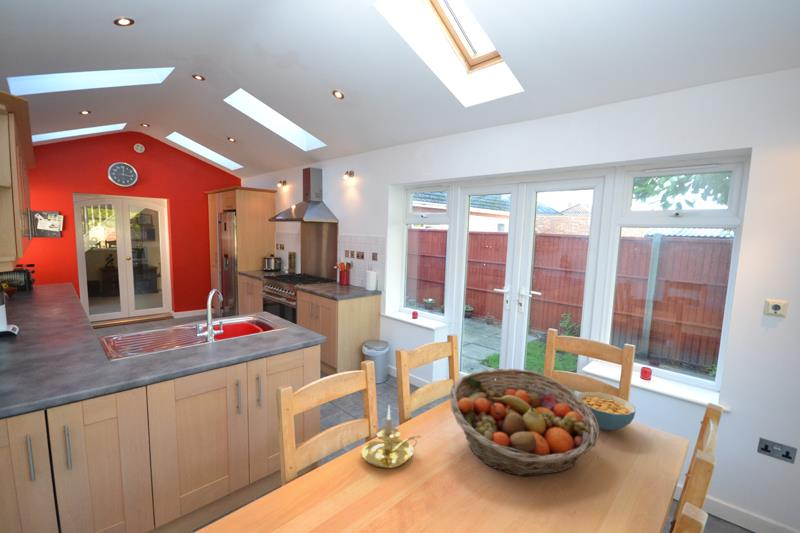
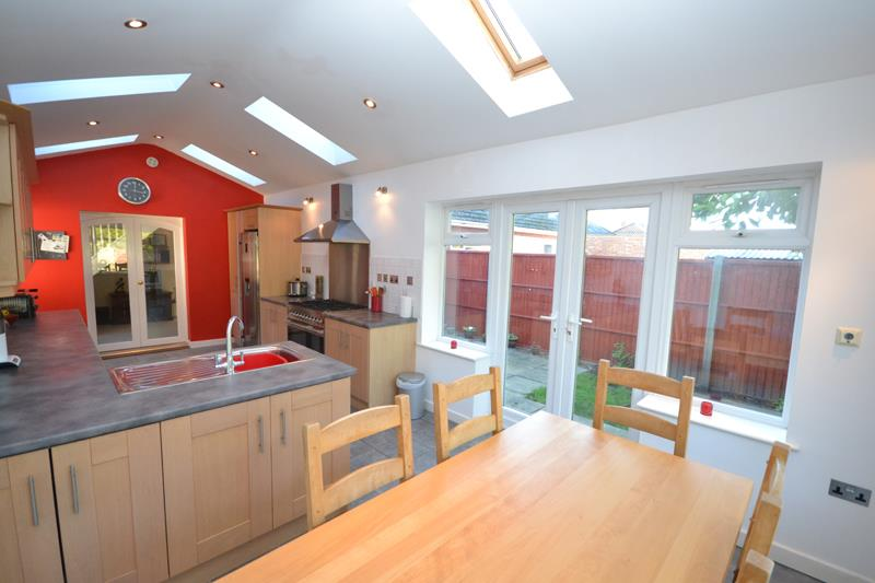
- cereal bowl (604, 414)
- candle holder (392, 430)
- fruit basket (520, 417)
